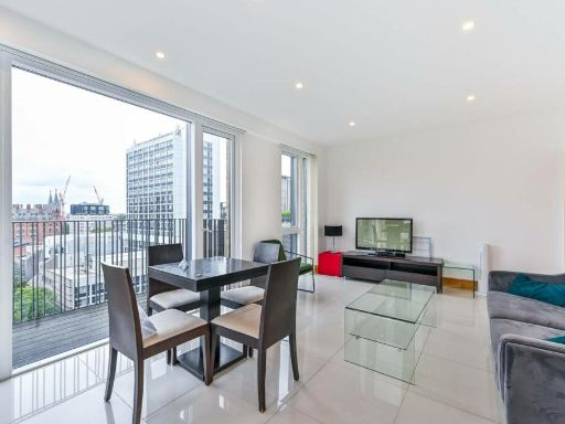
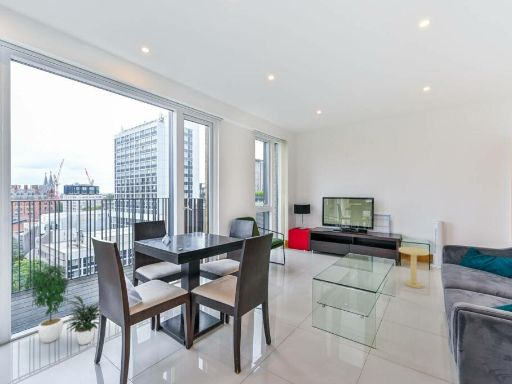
+ potted plant (65, 301)
+ side table (413, 267)
